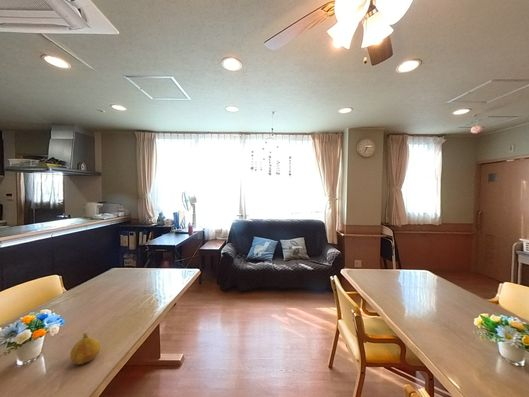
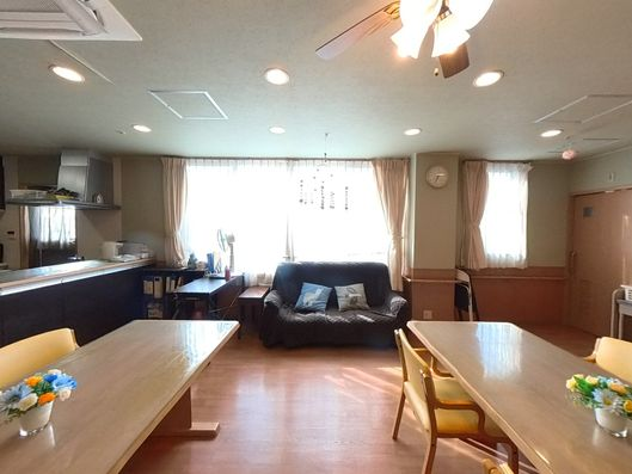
- fruit (85, 346)
